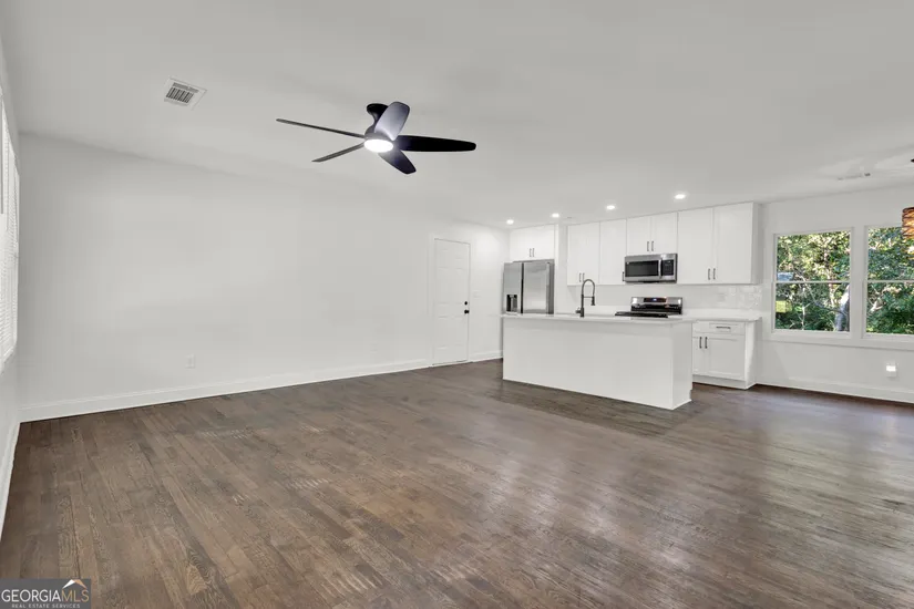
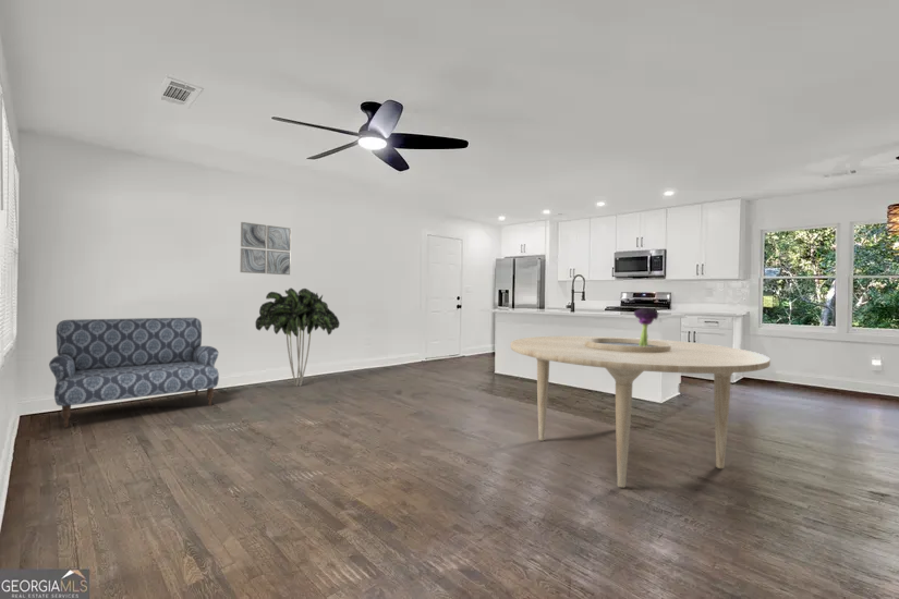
+ sofa (141, 364)
+ wall art (267, 248)
+ indoor plant (297, 337)
+ dining table (624, 396)
+ bouquet (645, 328)
